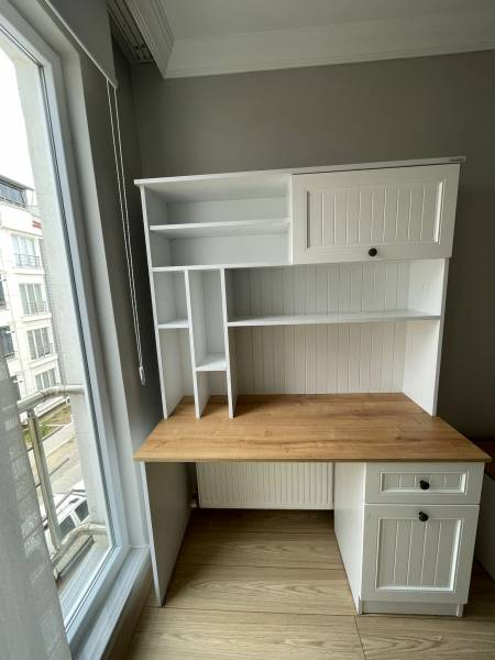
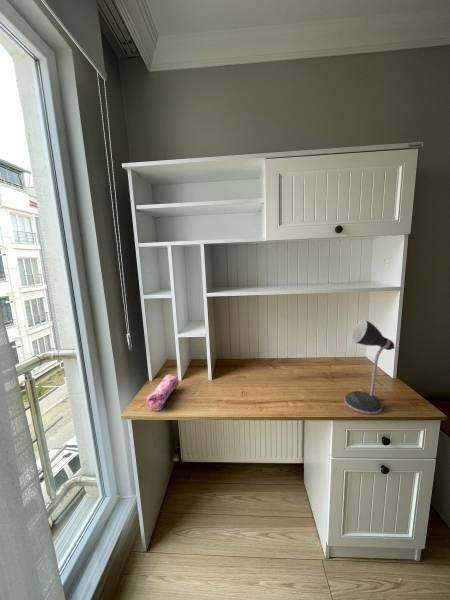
+ pencil case (163, 390)
+ desk lamp (374, 363)
